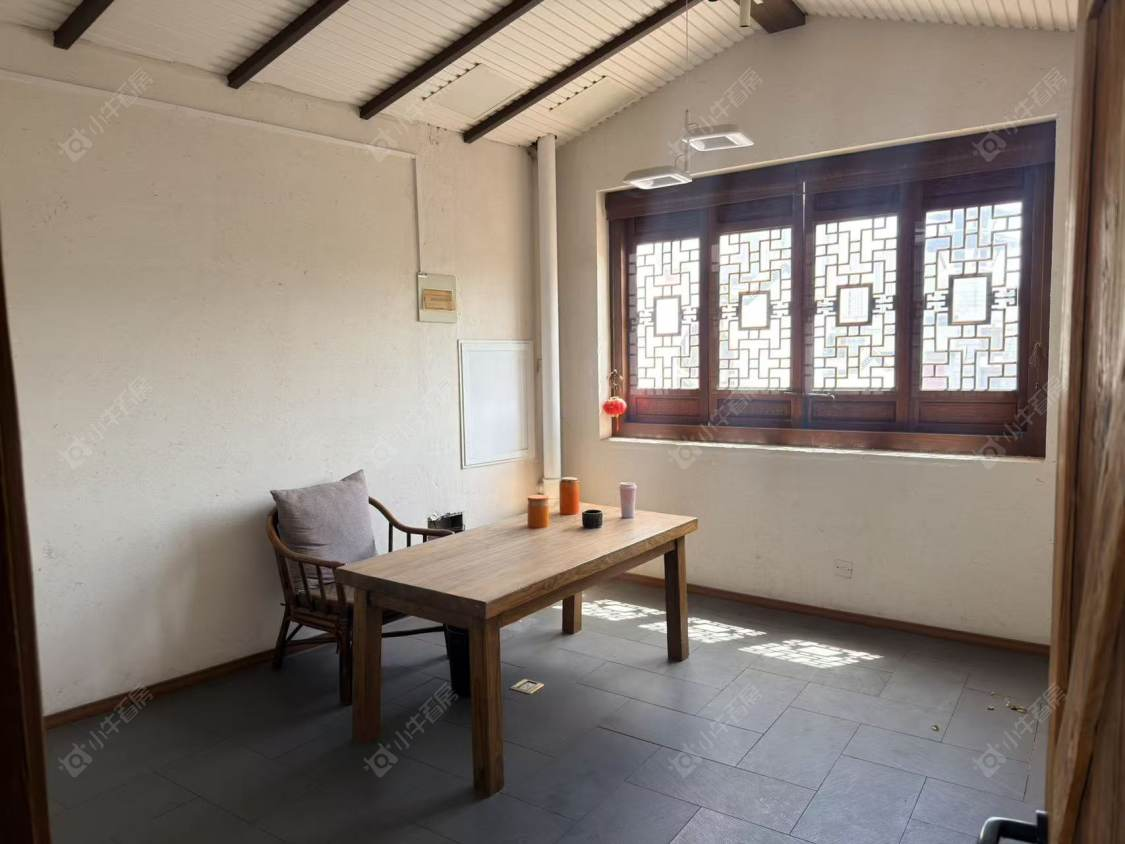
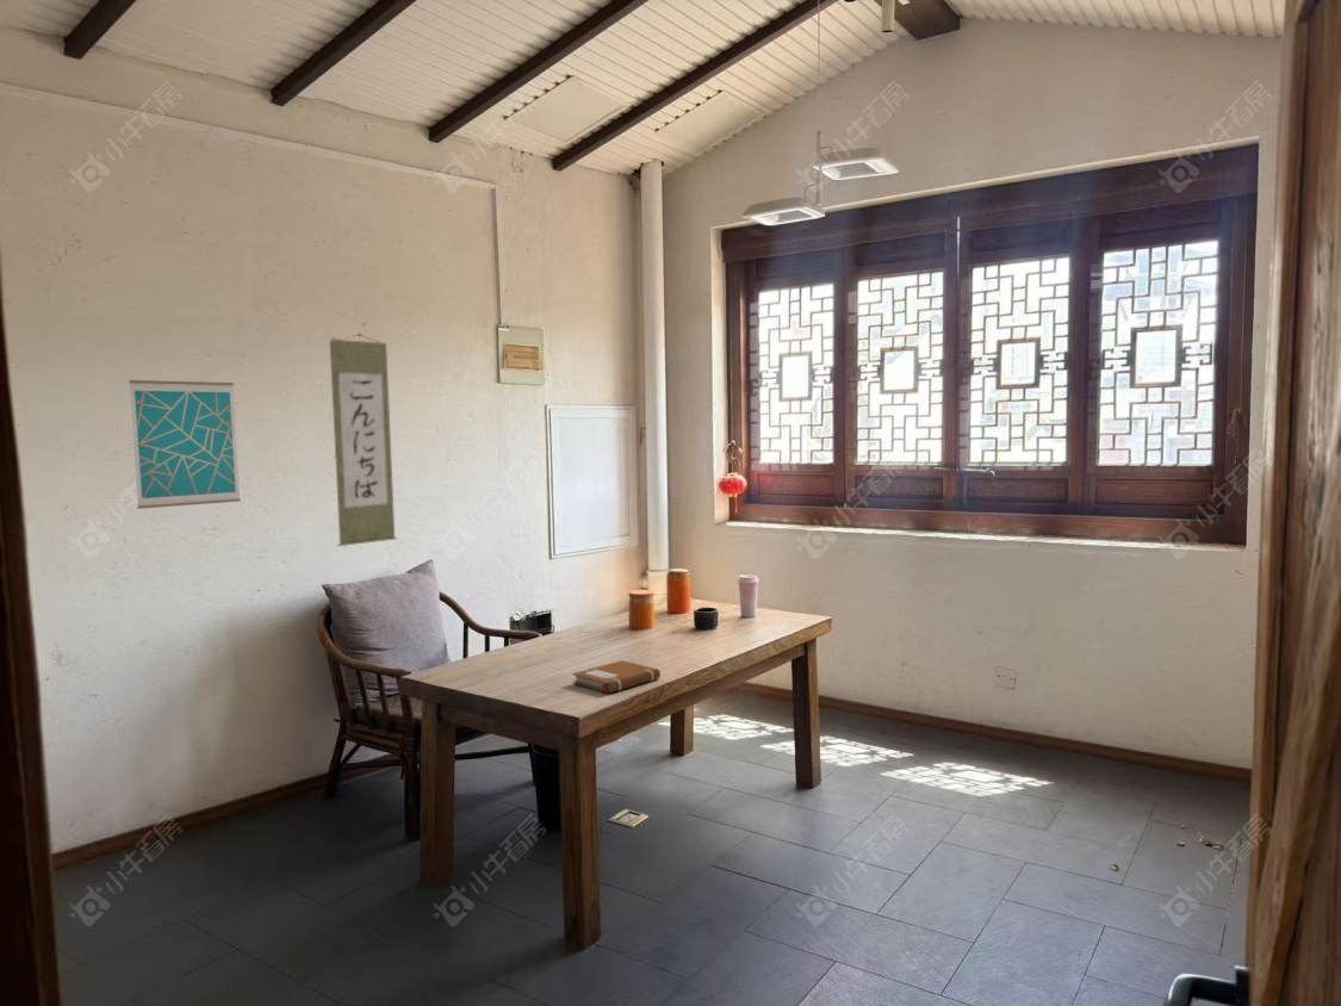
+ wall art (187, 443)
+ notebook (615, 676)
+ wall scroll (362, 439)
